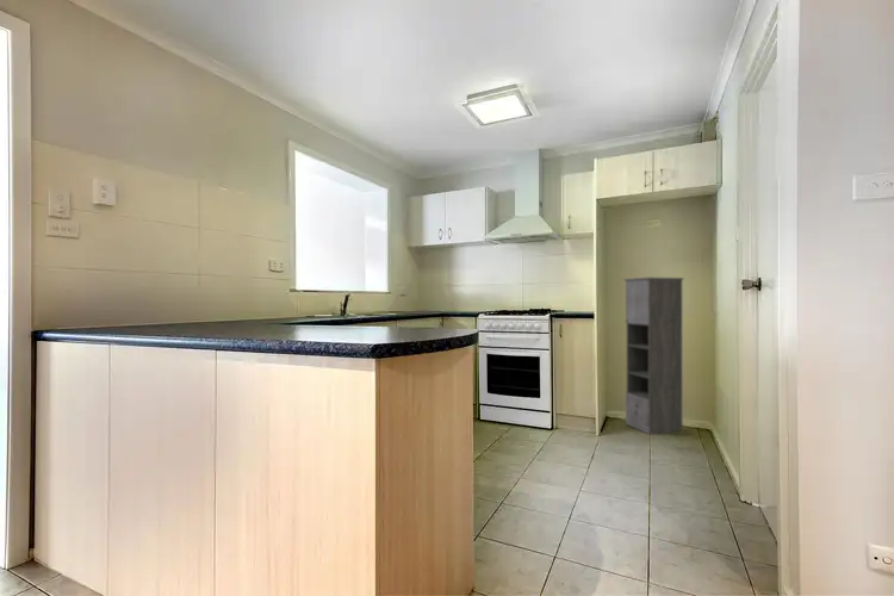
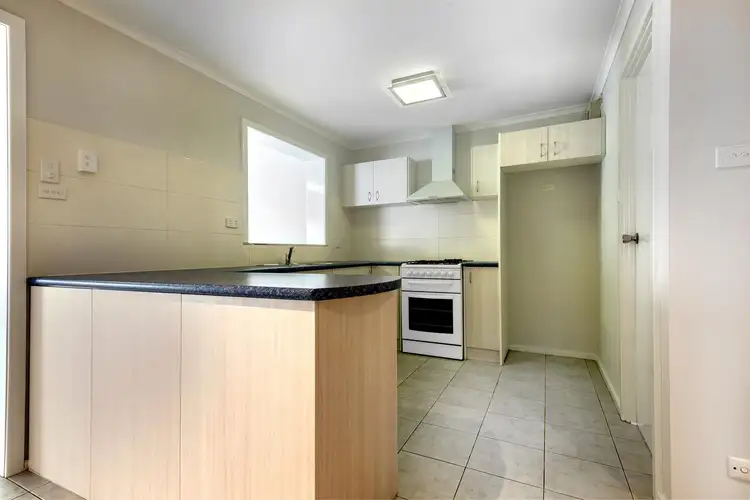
- storage cabinet (652, 353)
